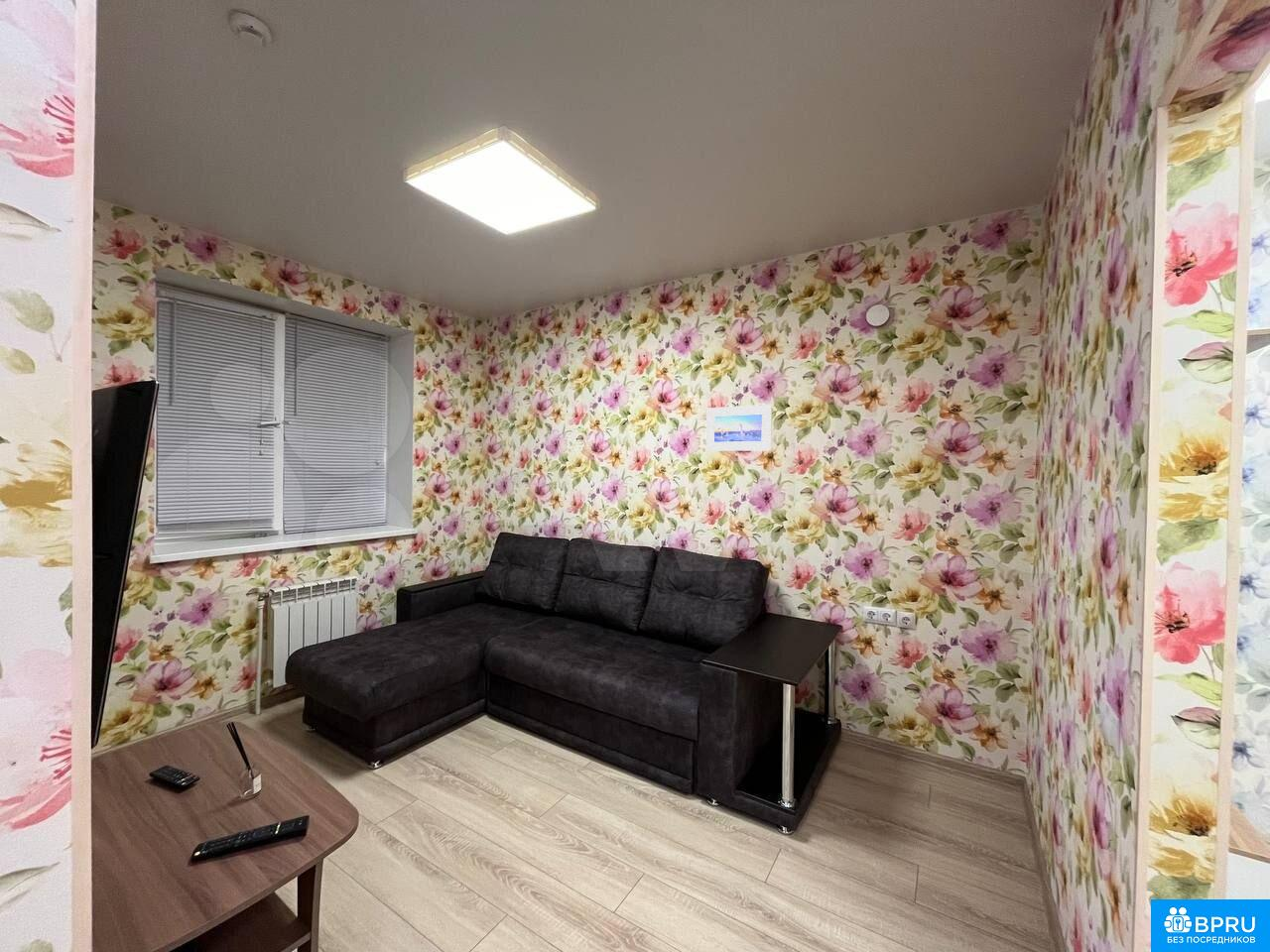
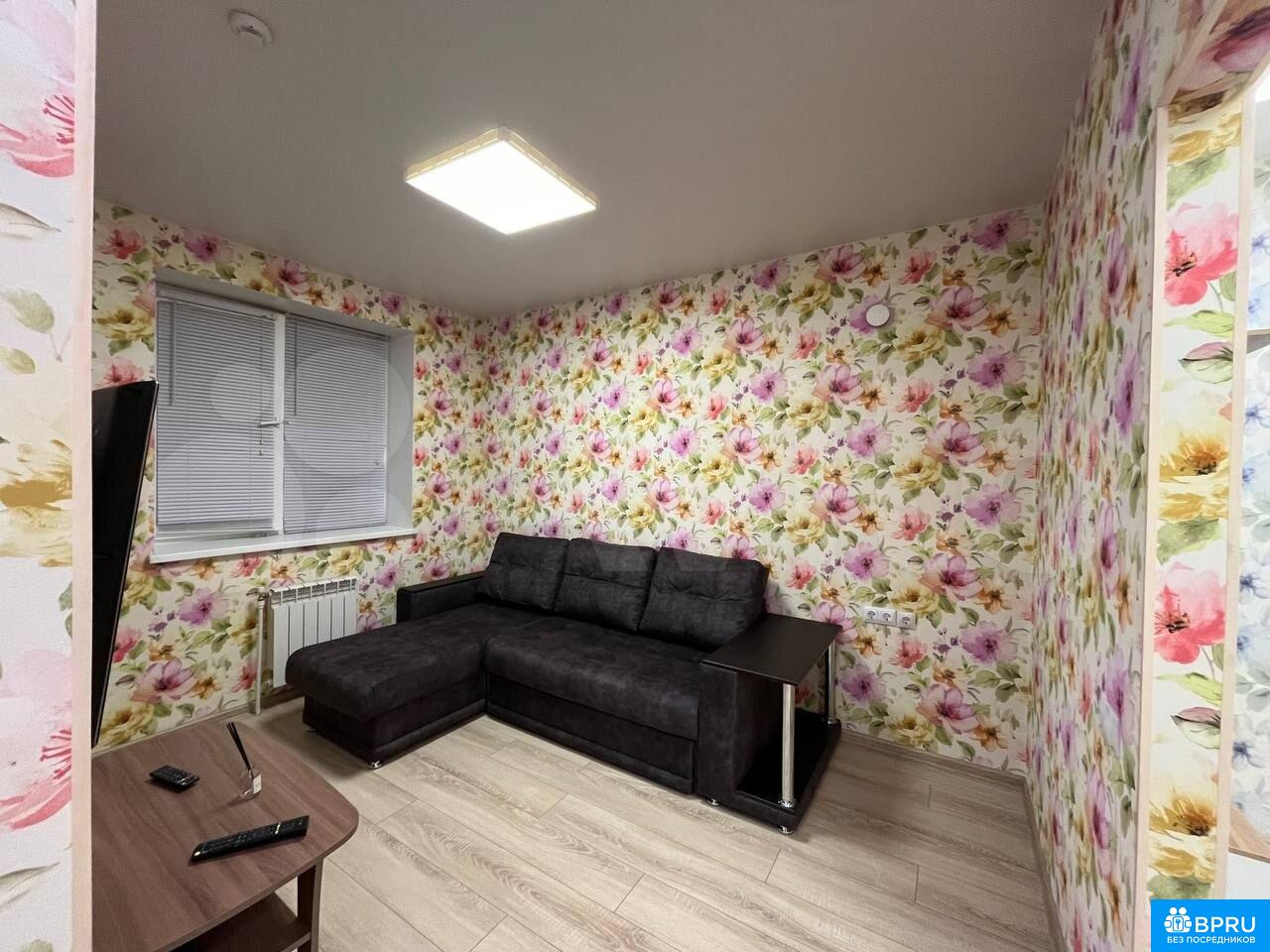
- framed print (737, 428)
